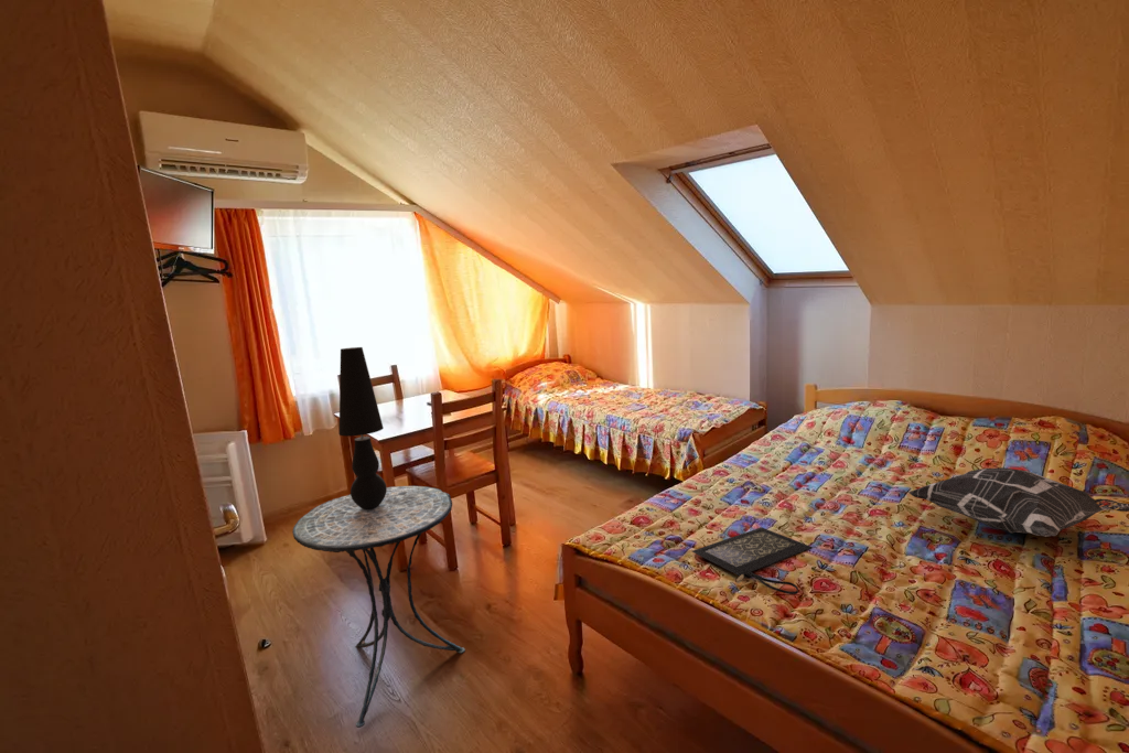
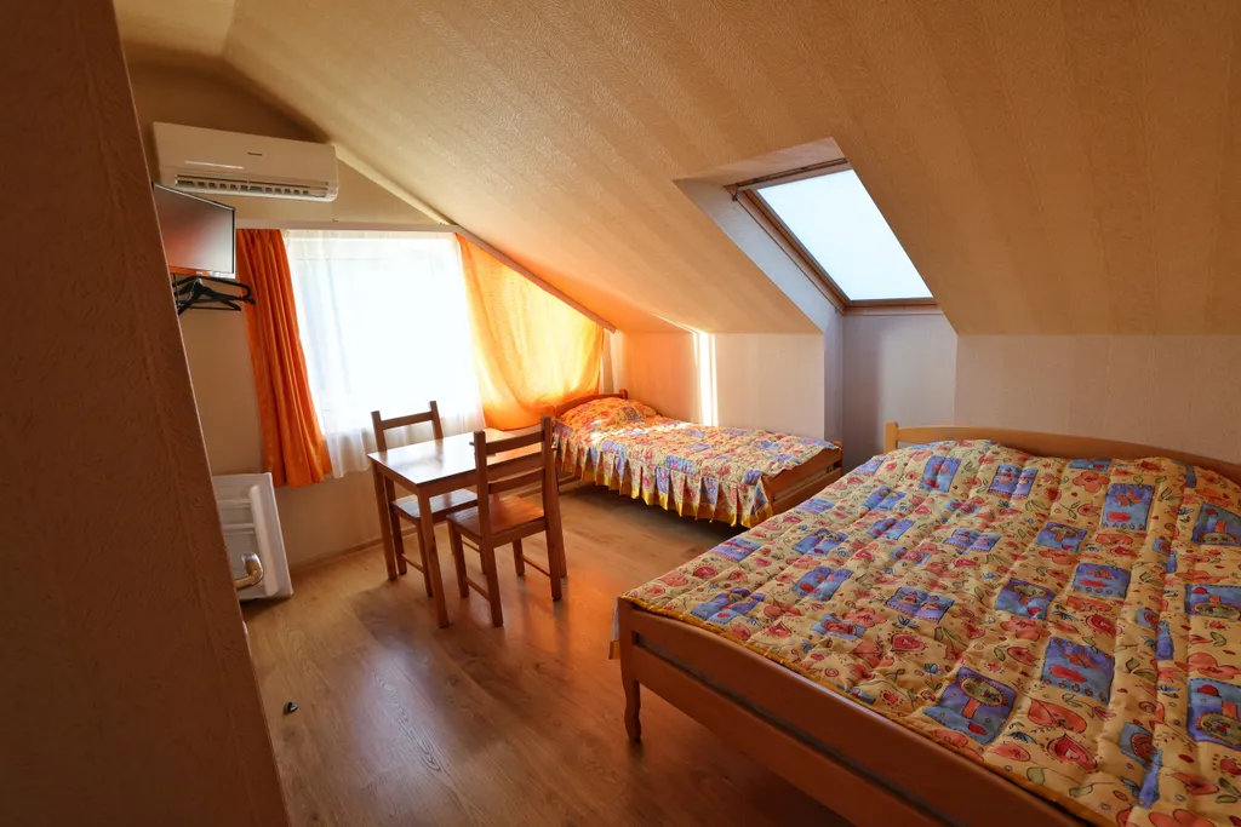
- decorative pillow (1014, 498)
- clutch bag (750, 551)
- table lamp (361, 428)
- side table (385, 592)
